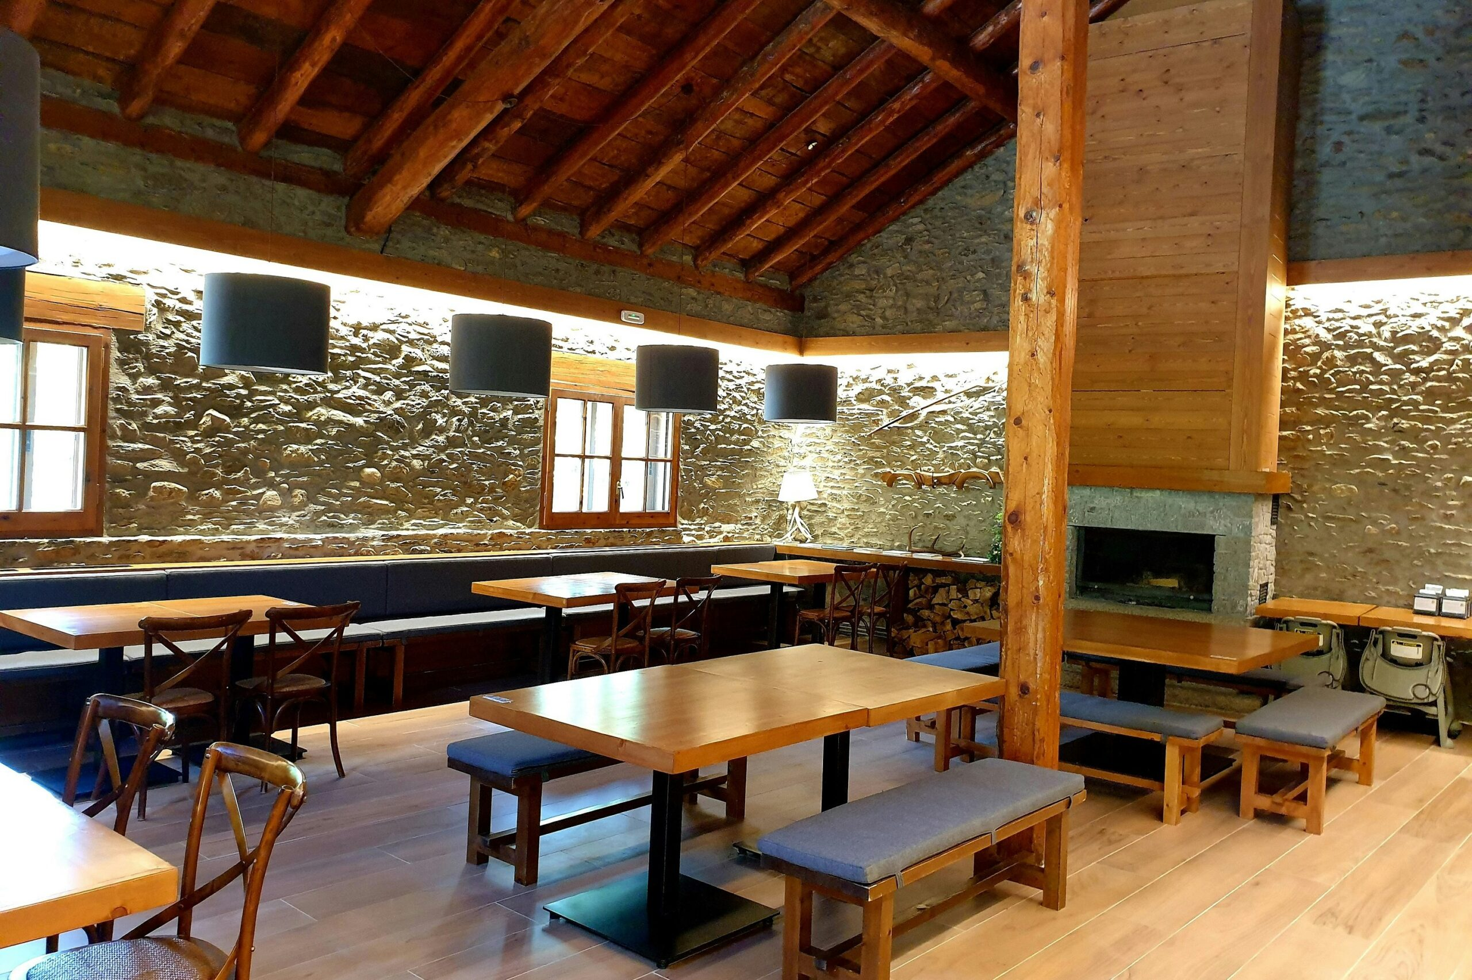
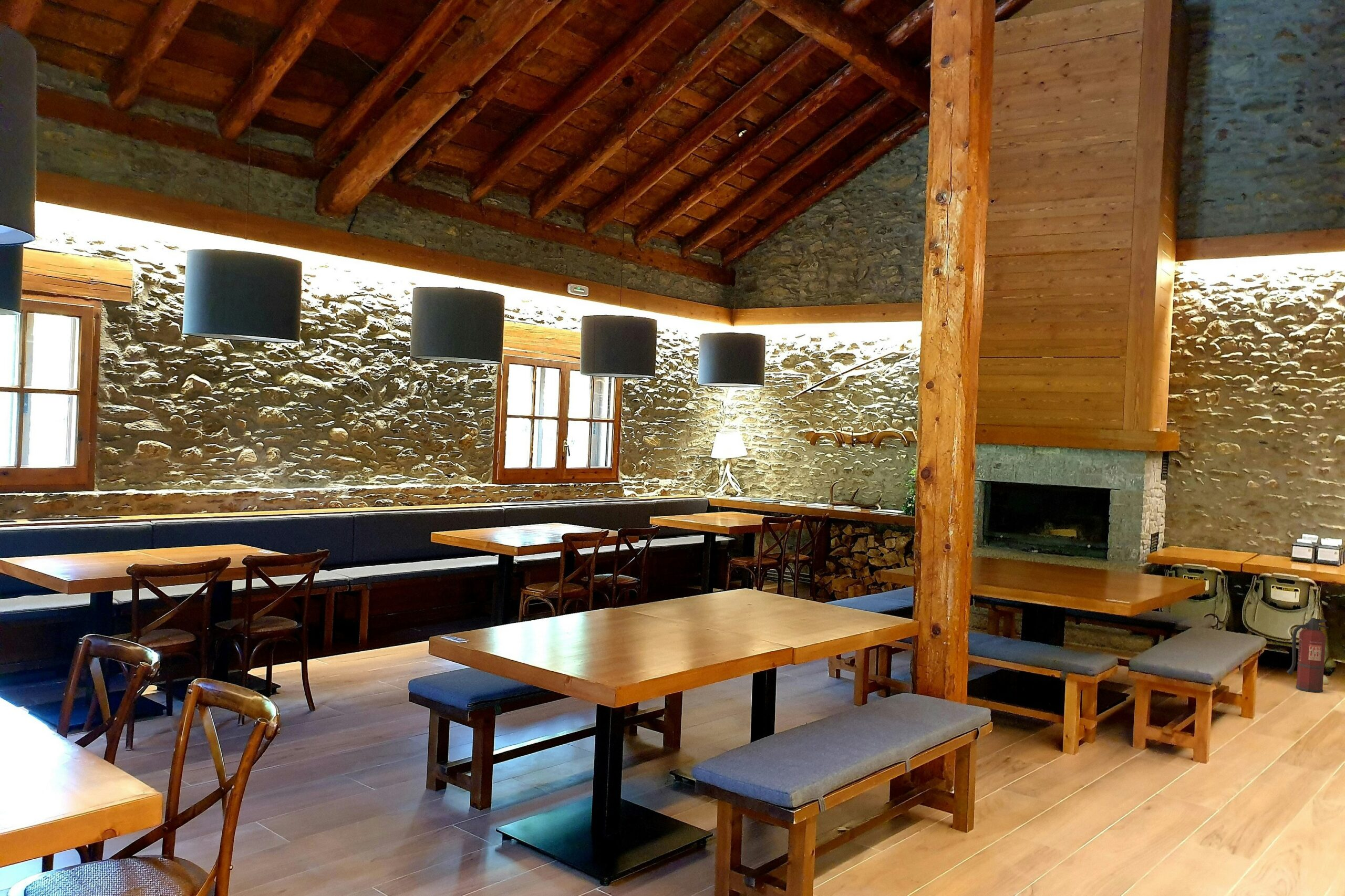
+ fire extinguisher (1307, 653)
